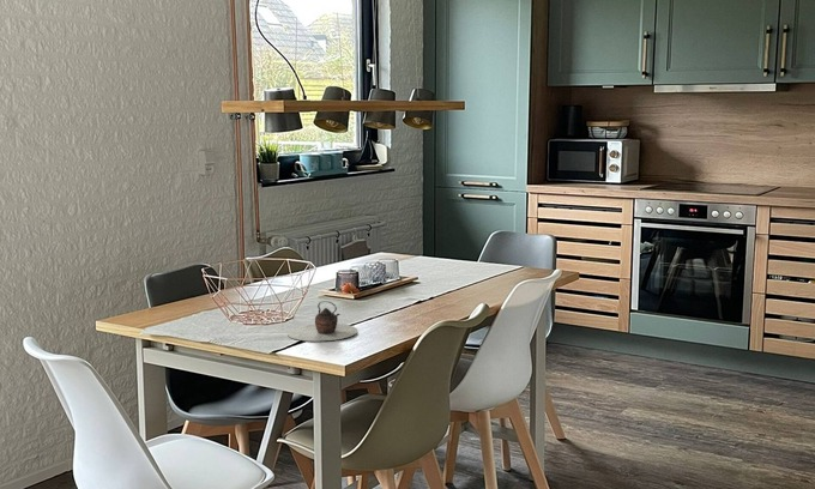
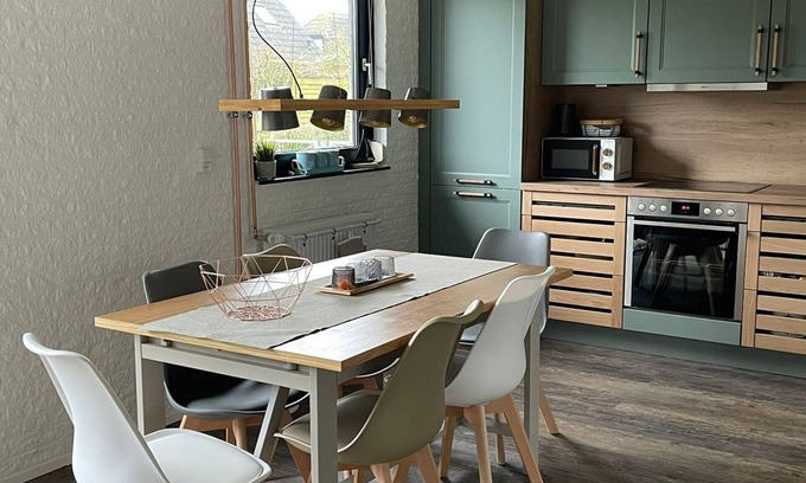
- teapot (322, 316)
